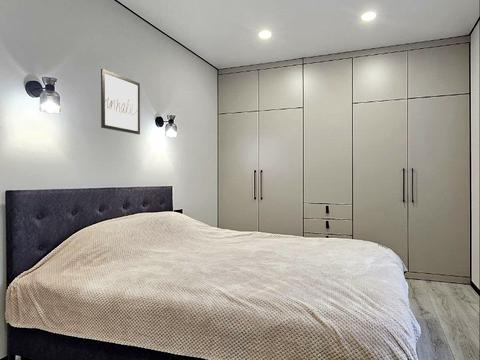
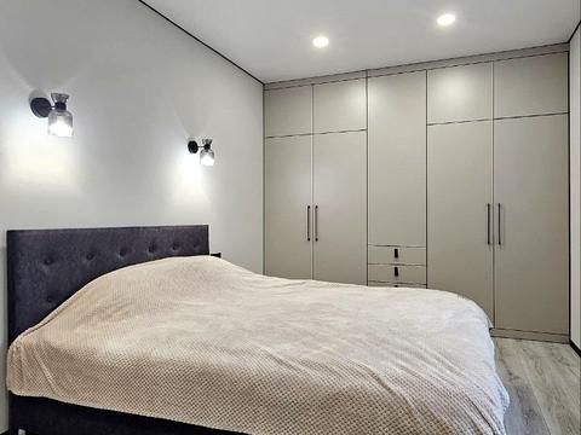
- wall art (121, 104)
